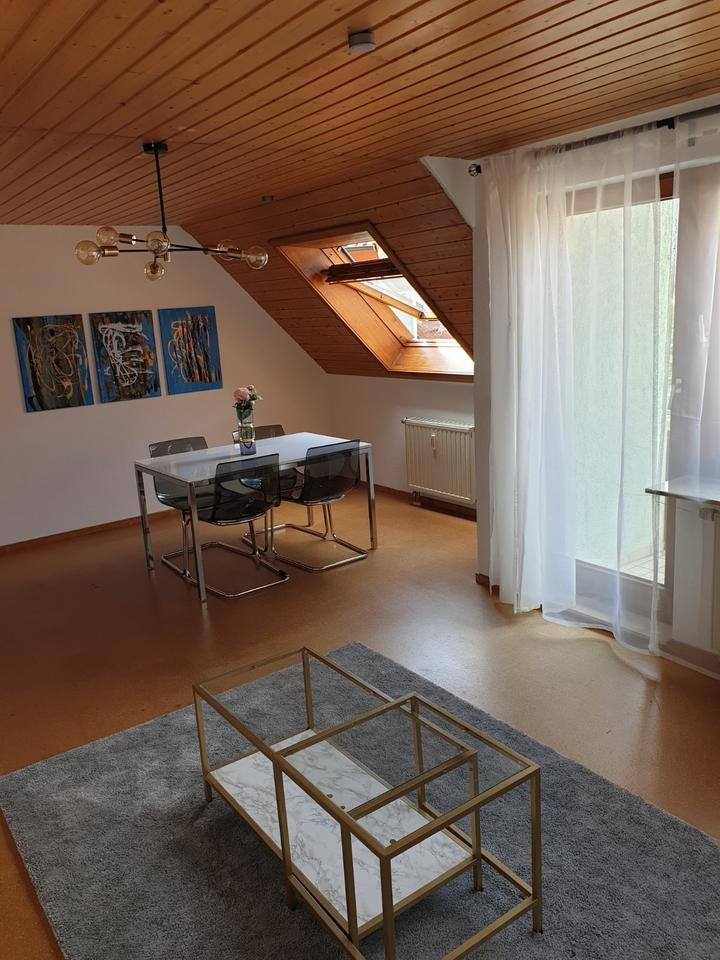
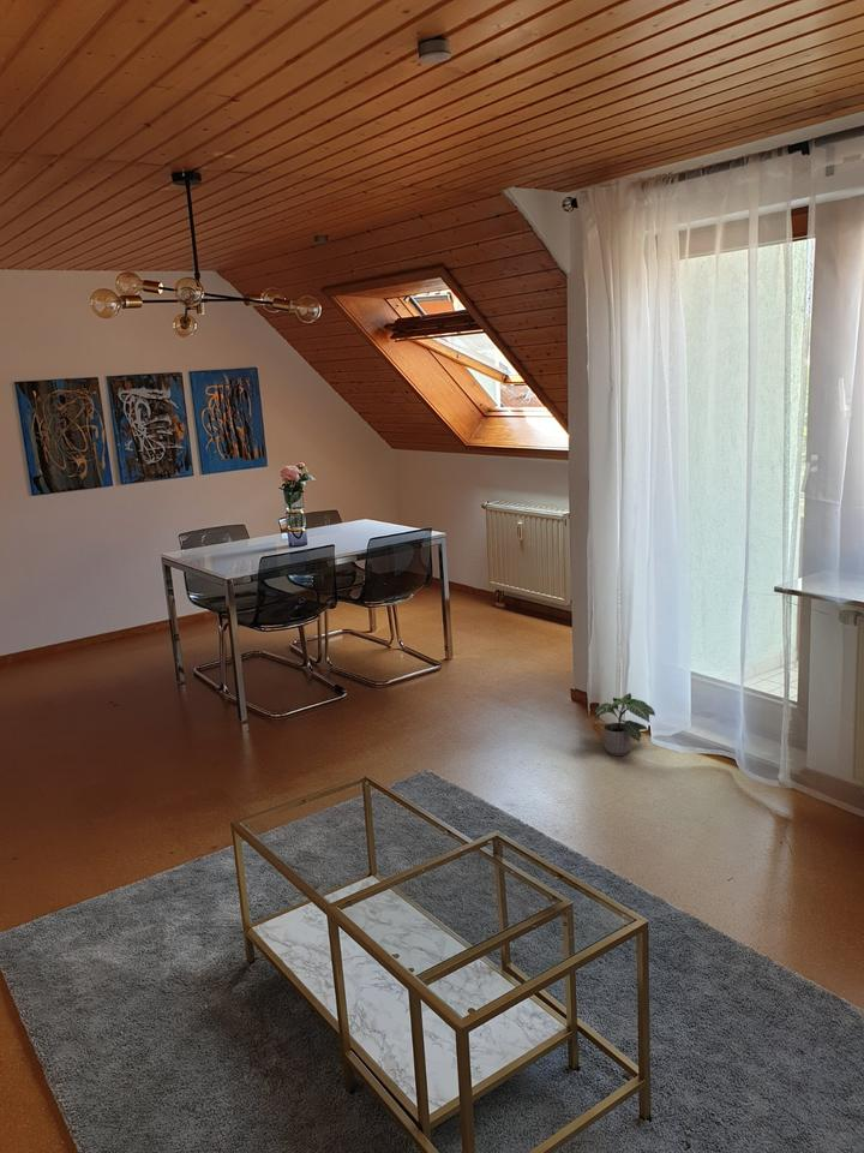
+ potted plant (624, 724)
